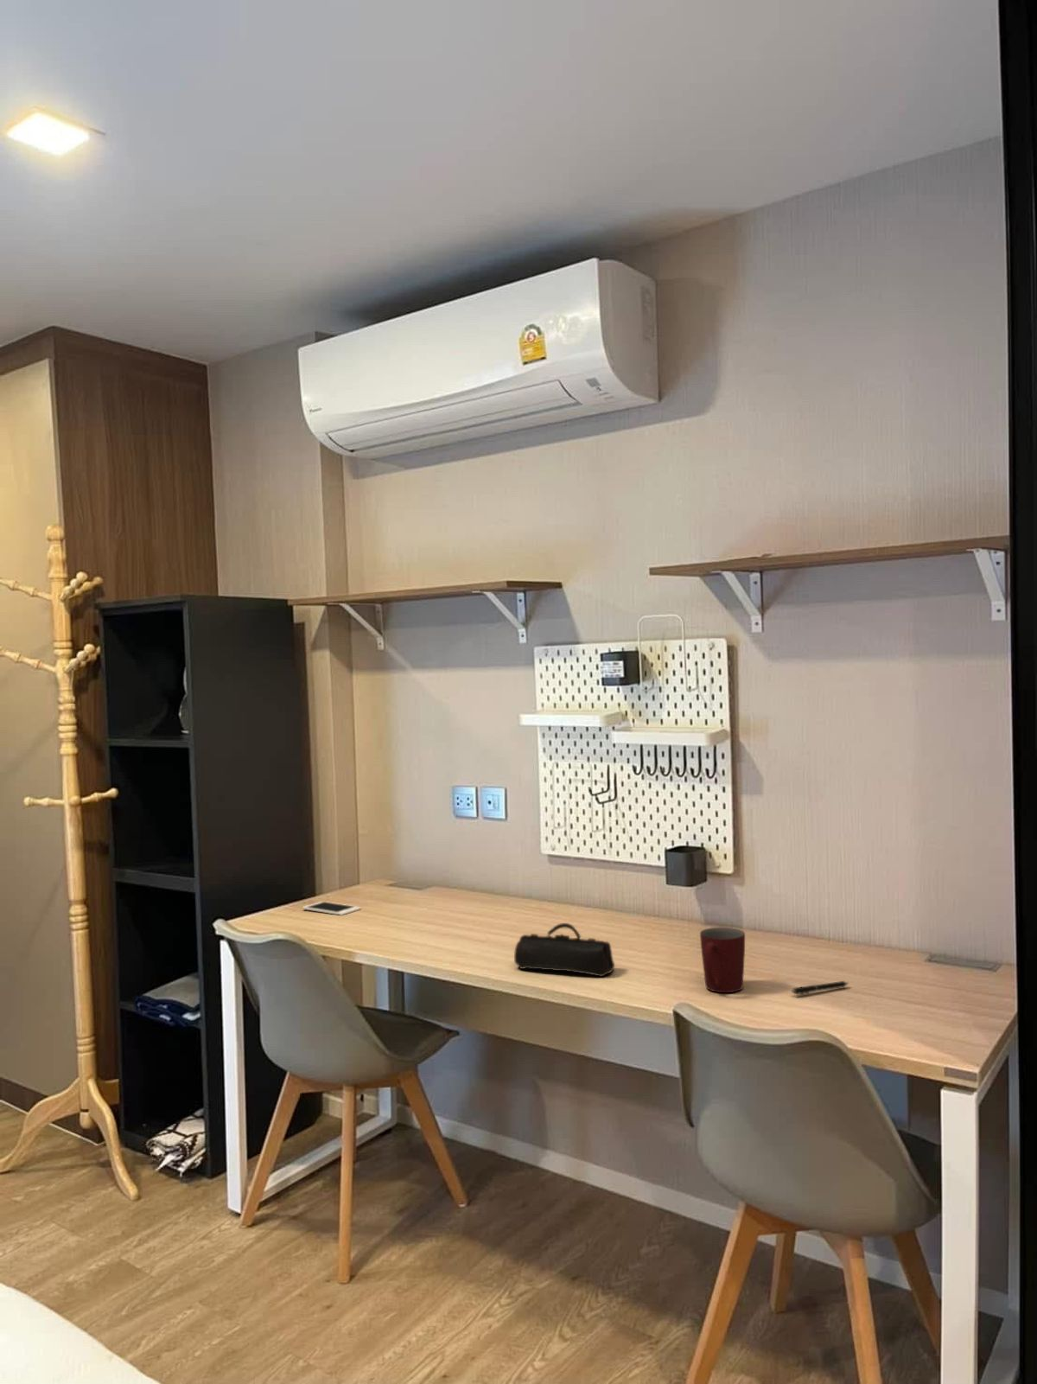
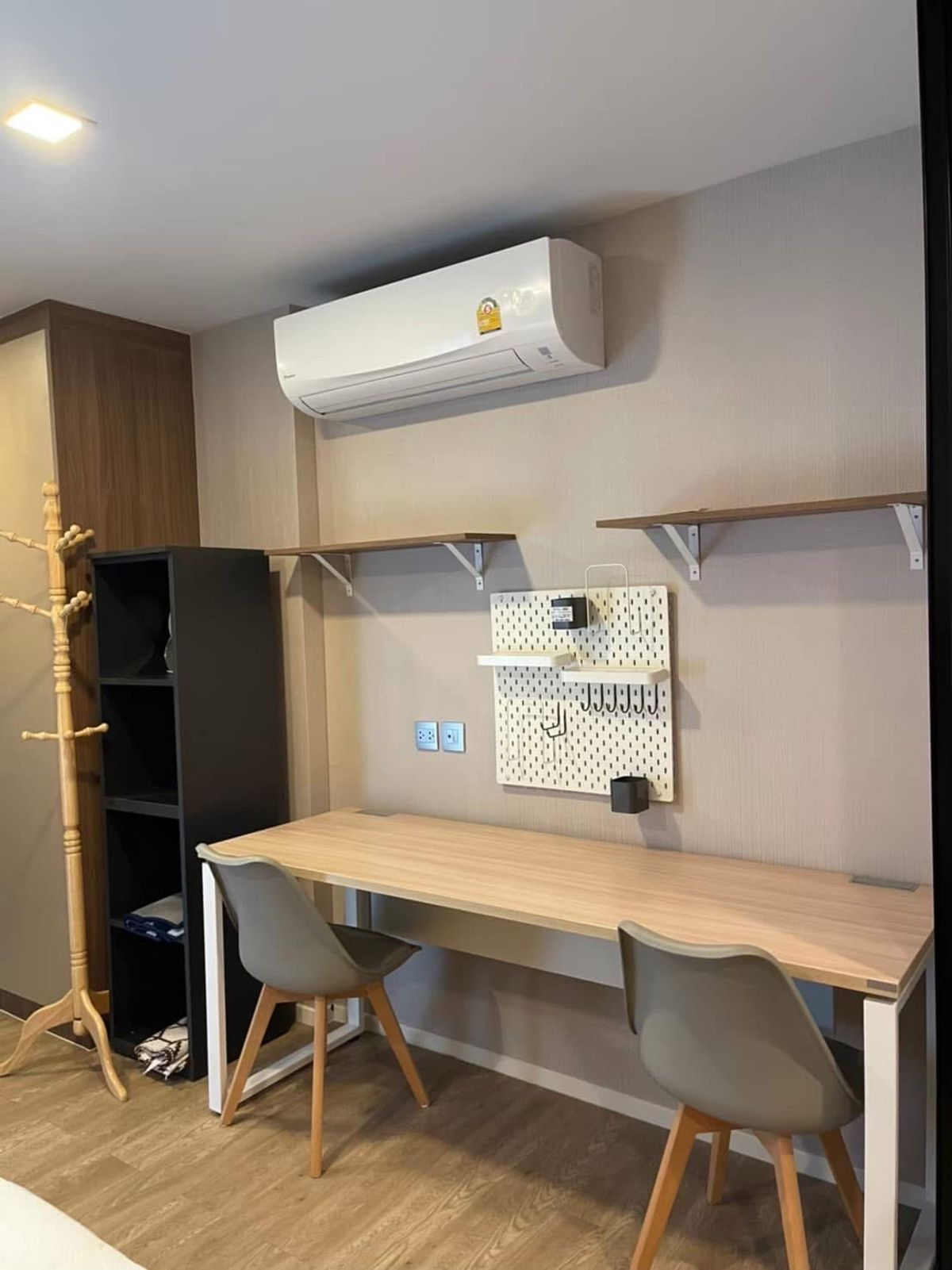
- pen (821, 986)
- pencil case (562, 946)
- cell phone (331, 908)
- mug (720, 962)
